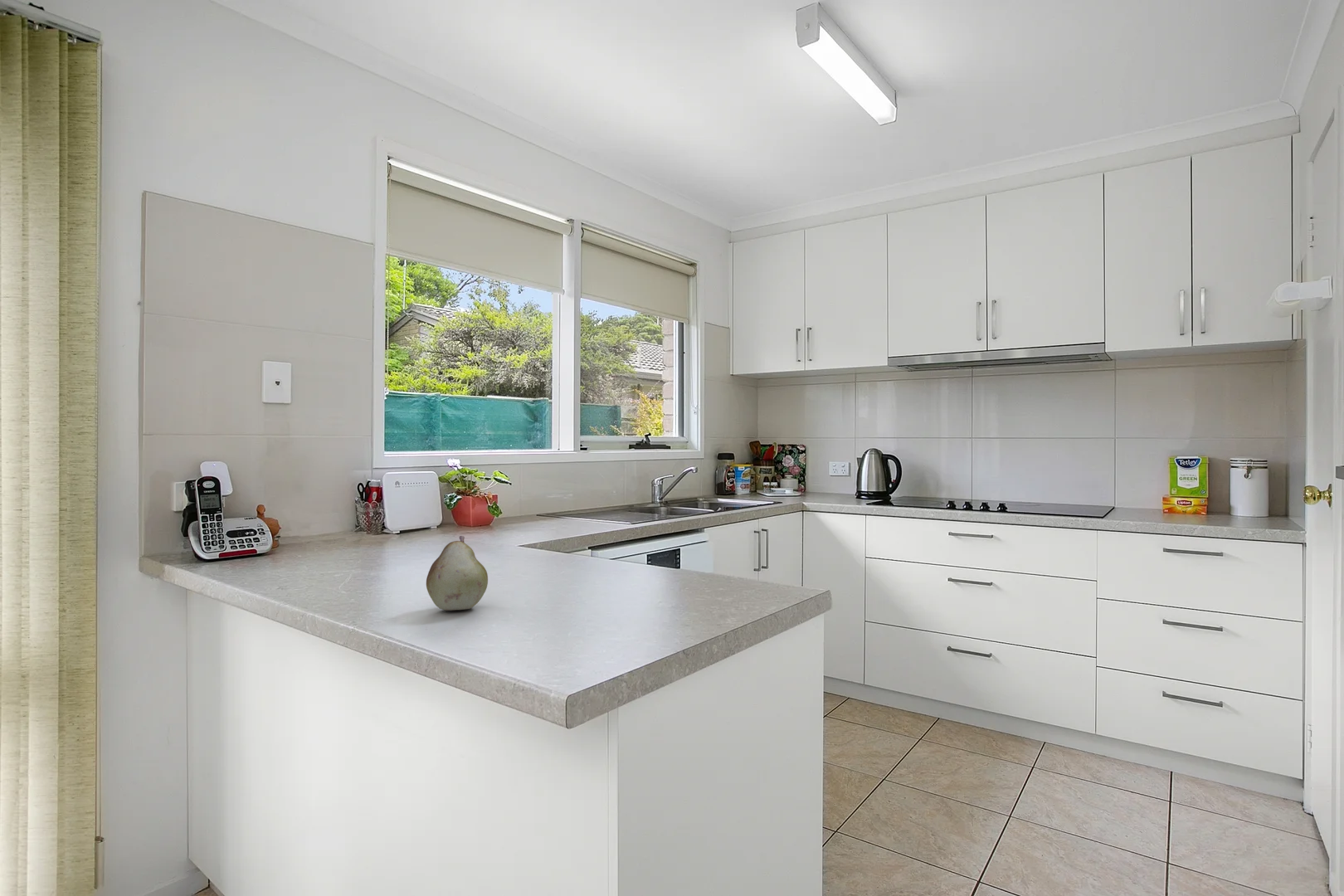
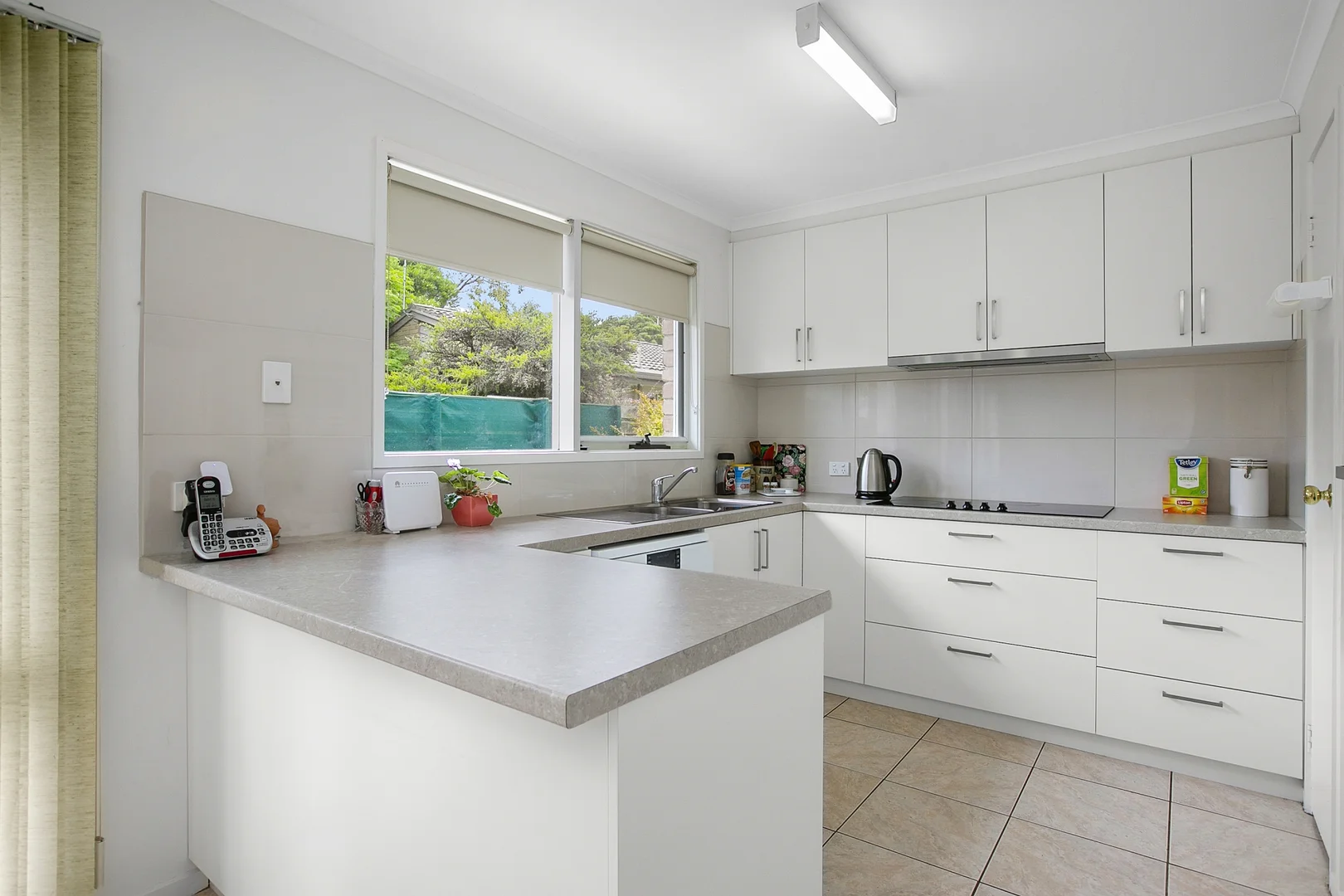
- fruit (458, 572)
